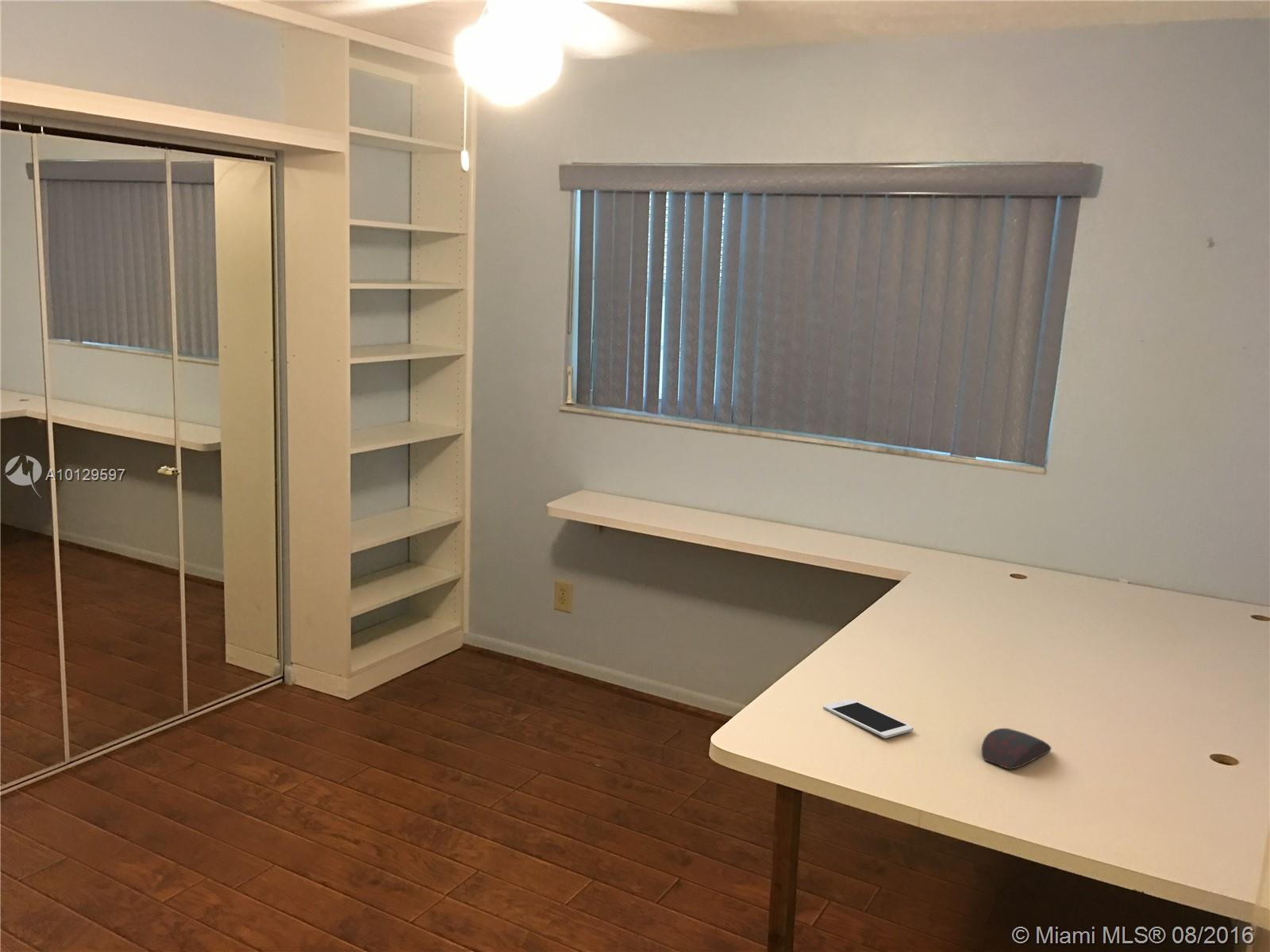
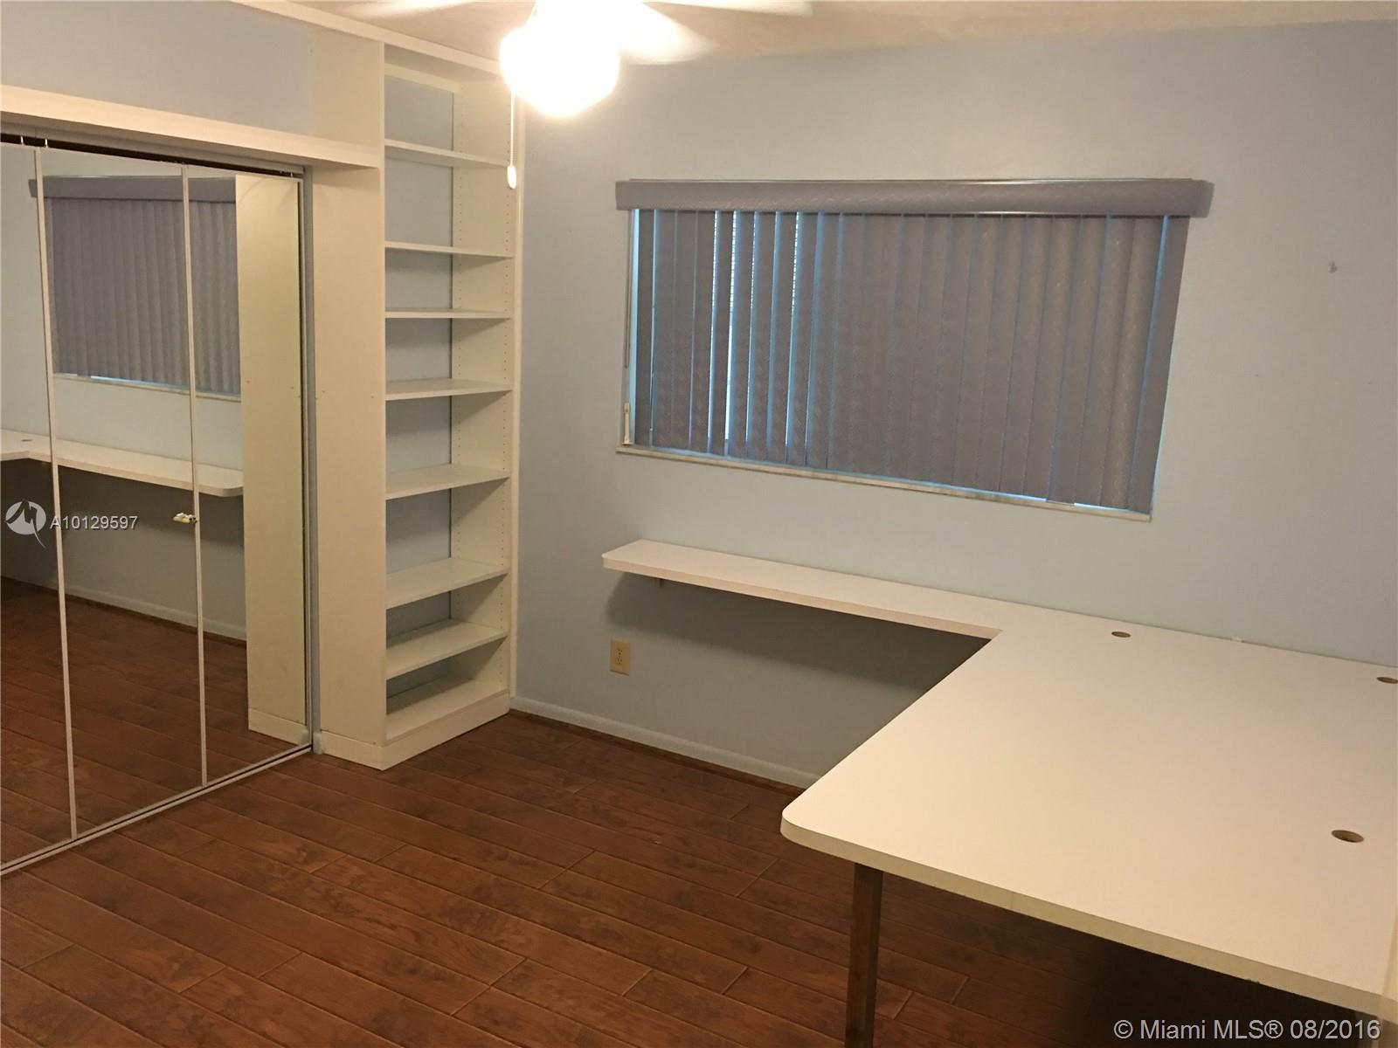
- cell phone (867, 717)
- computer mouse (1016, 744)
